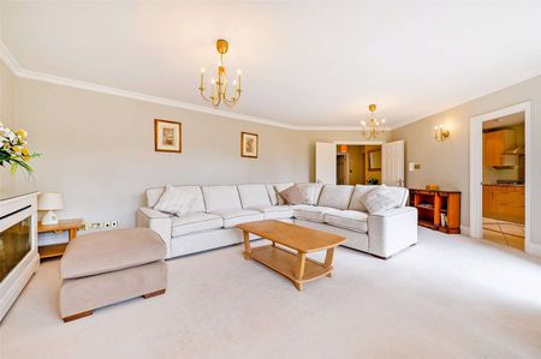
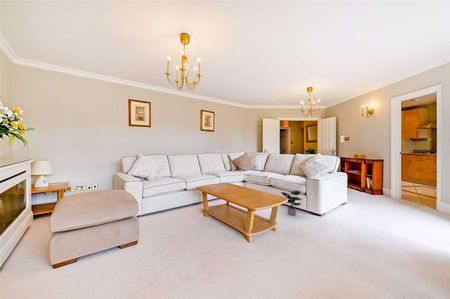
+ potted plant (293, 203)
